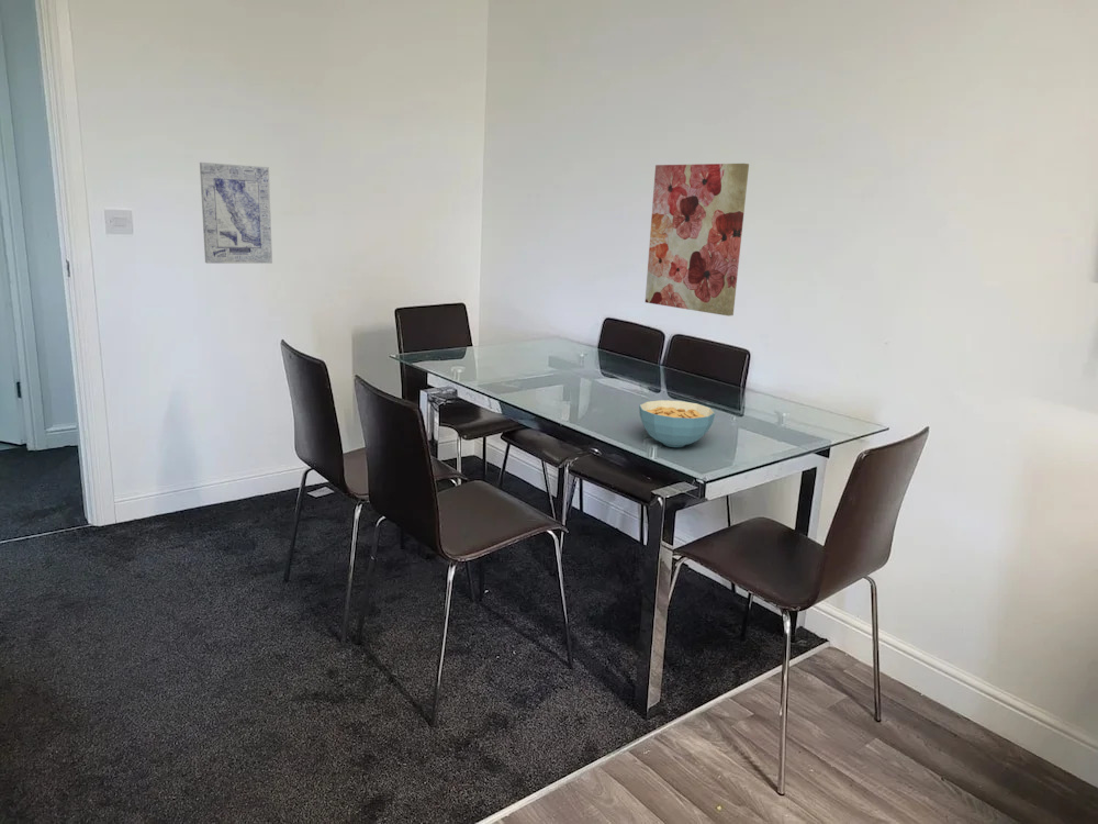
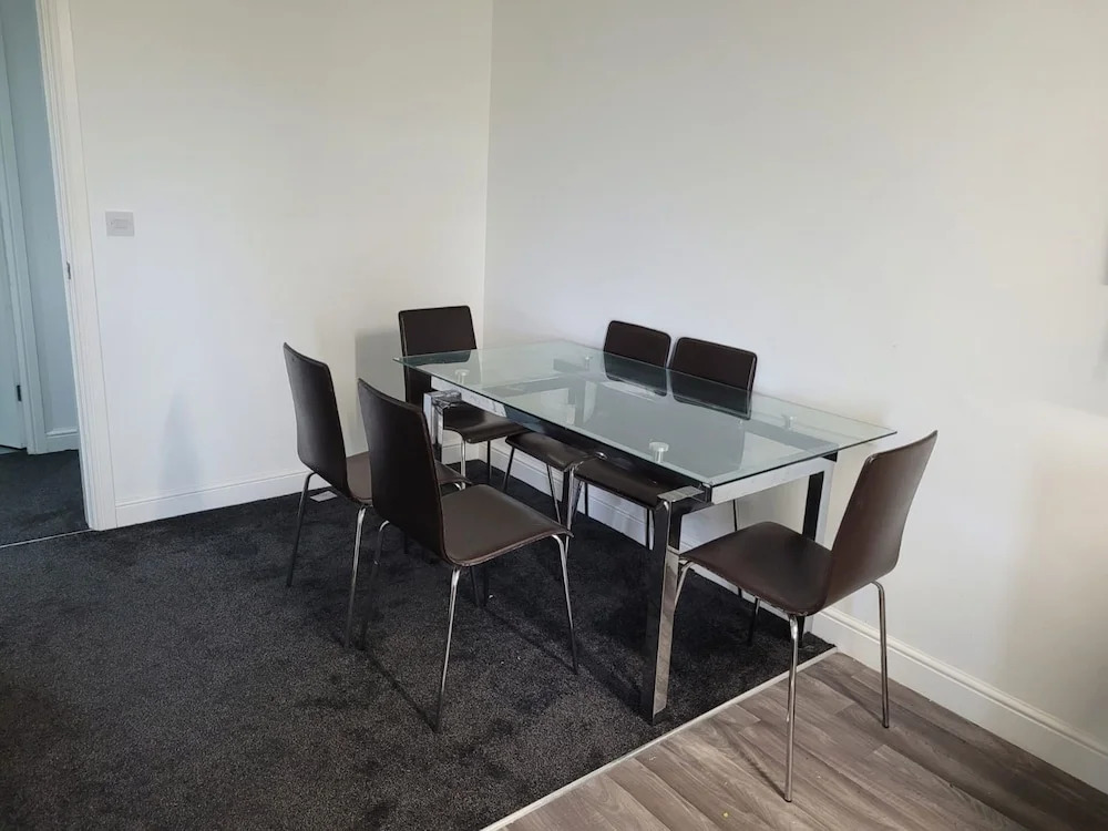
- cereal bowl (674, 426)
- wall art (693, 237)
- wall art (237, 214)
